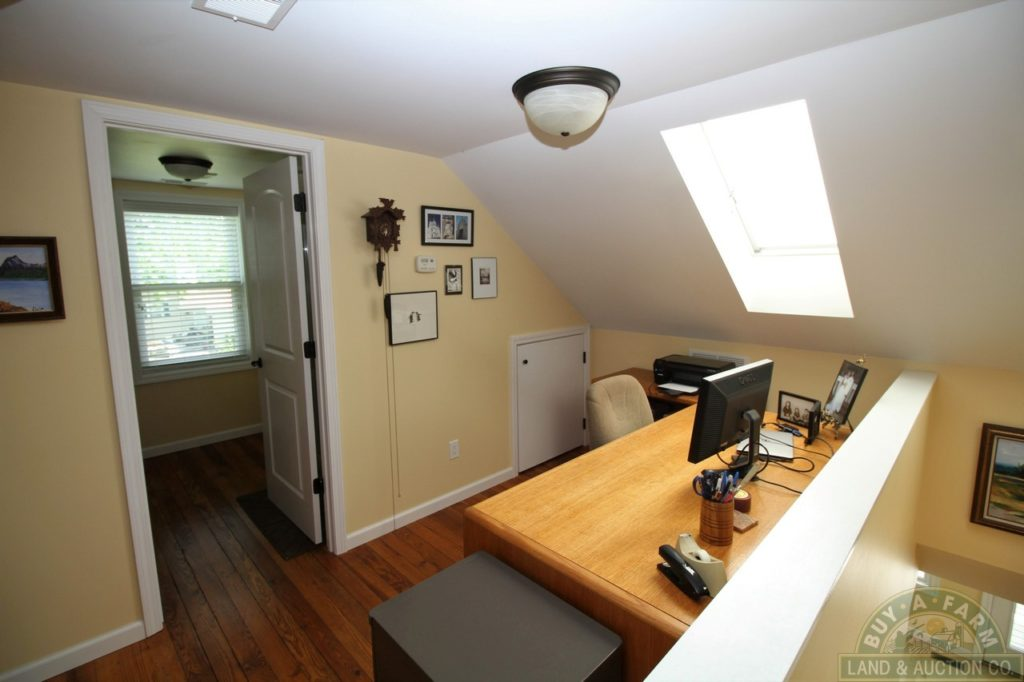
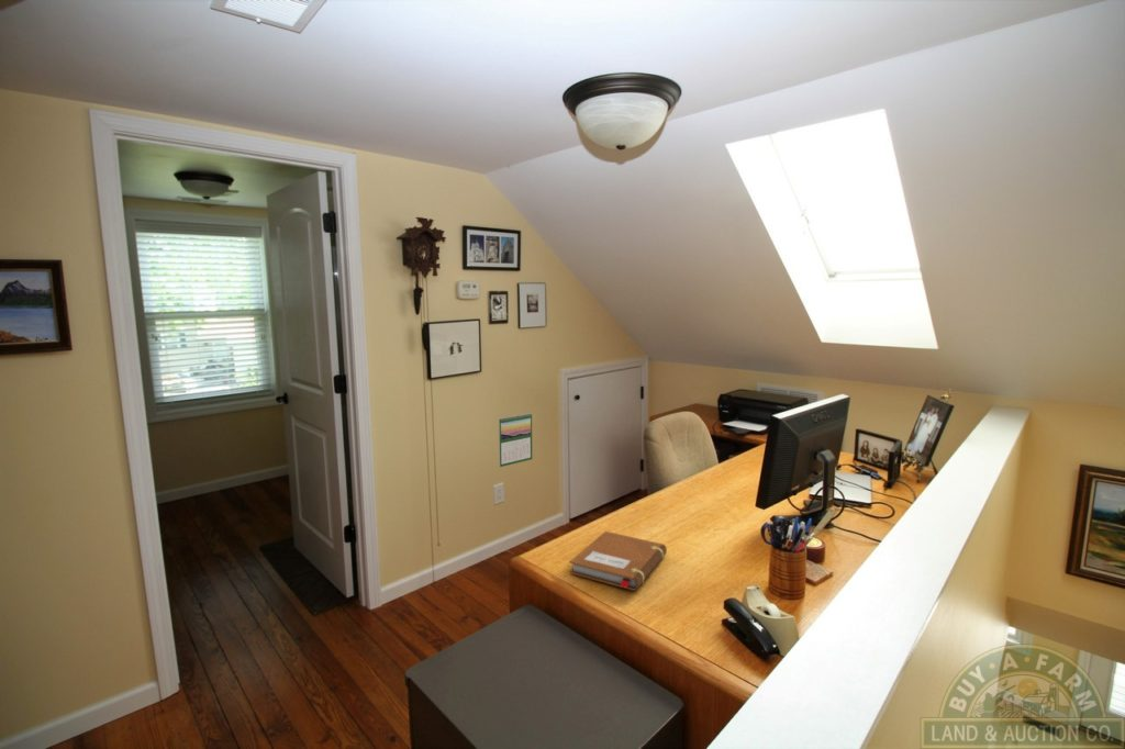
+ calendar (515, 438)
+ notebook (619, 559)
